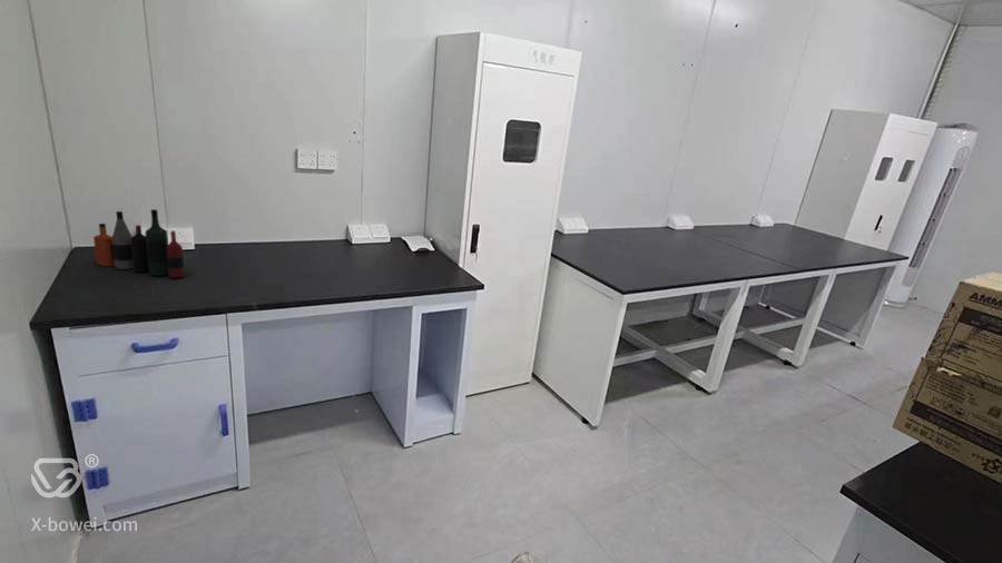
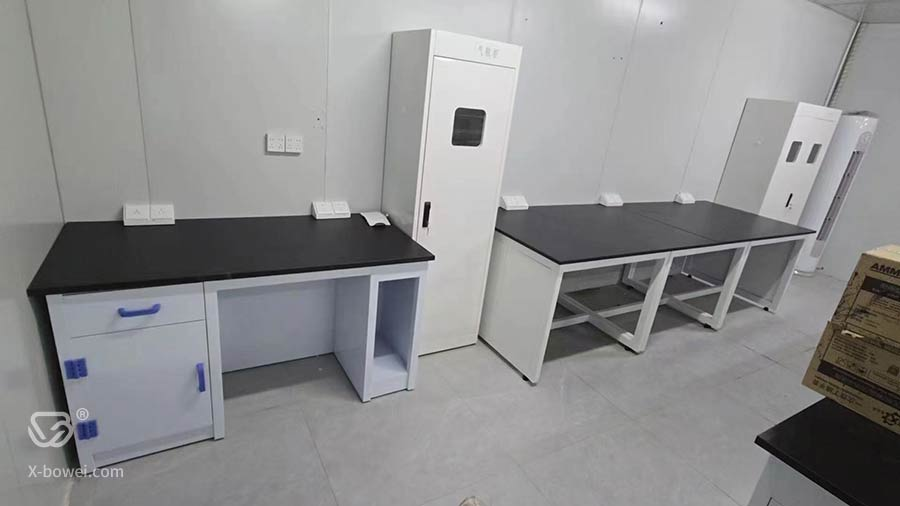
- bottle collection (137, 238)
